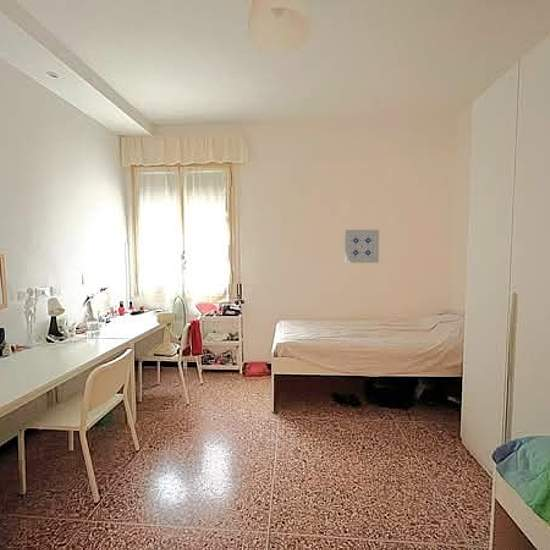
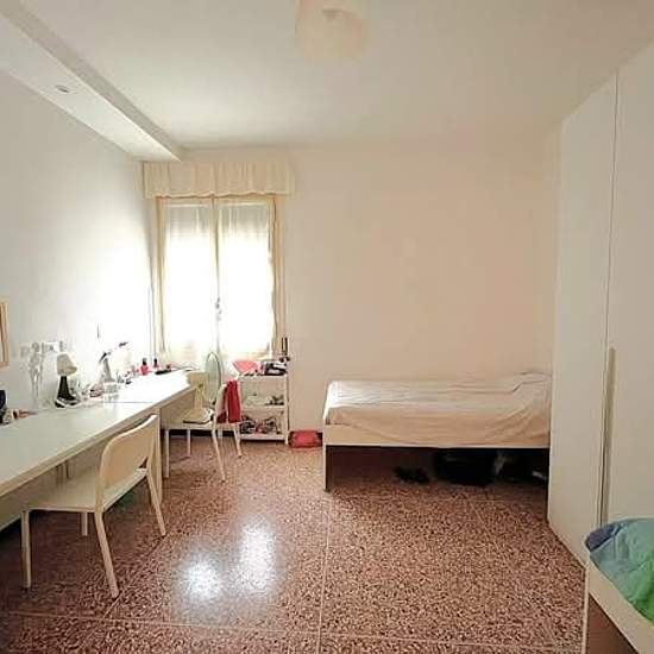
- wall art (361, 246)
